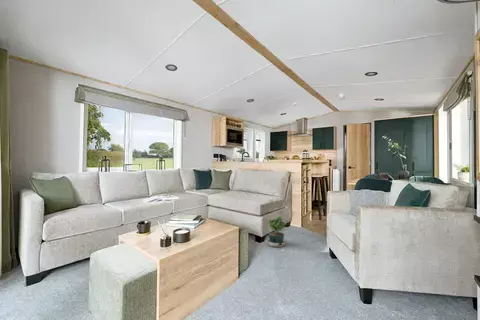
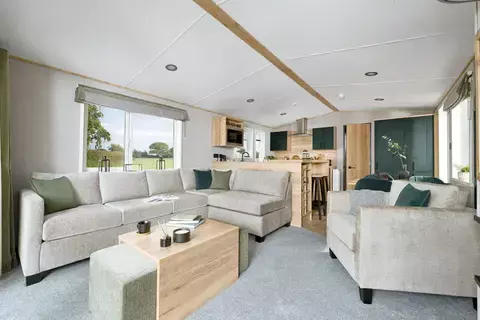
- potted plant (277, 230)
